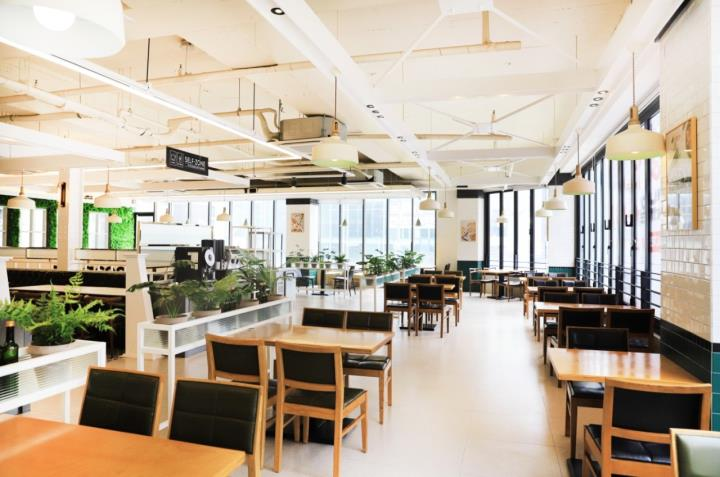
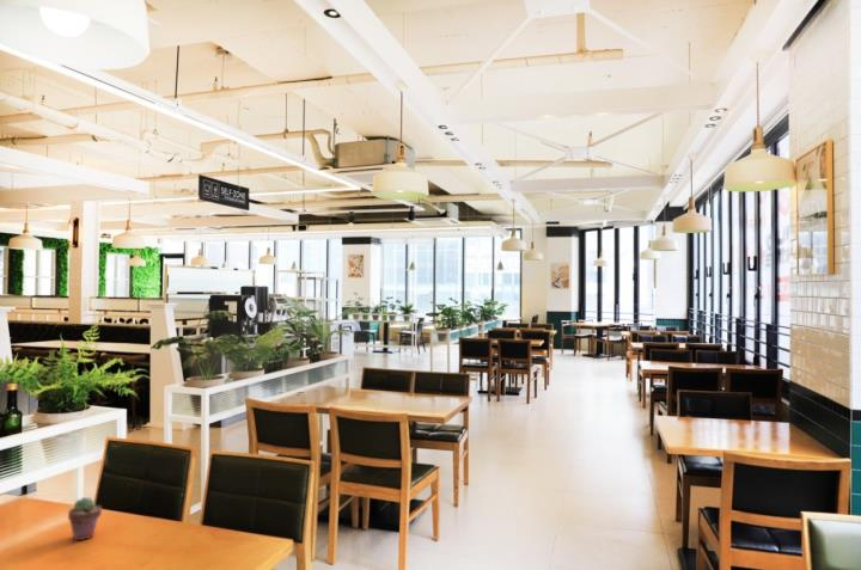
+ potted succulent (84, 516)
